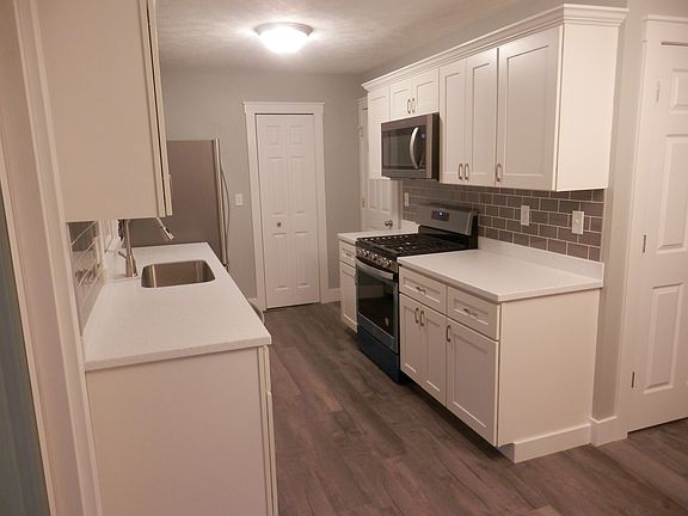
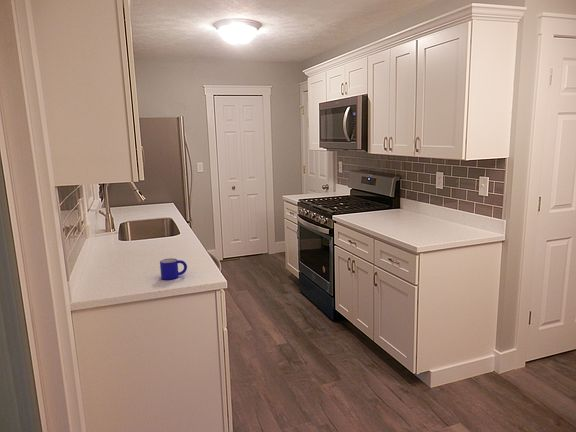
+ mug (173, 268)
